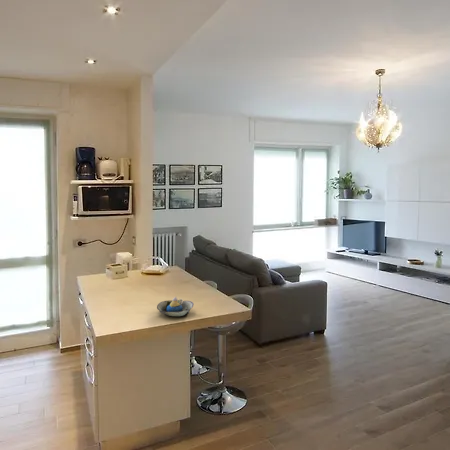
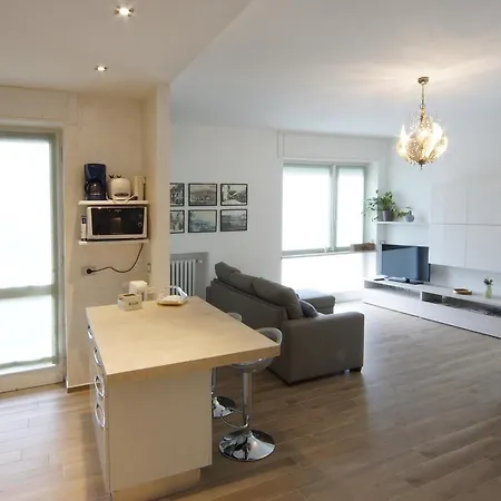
- decorative bowl (173, 304)
